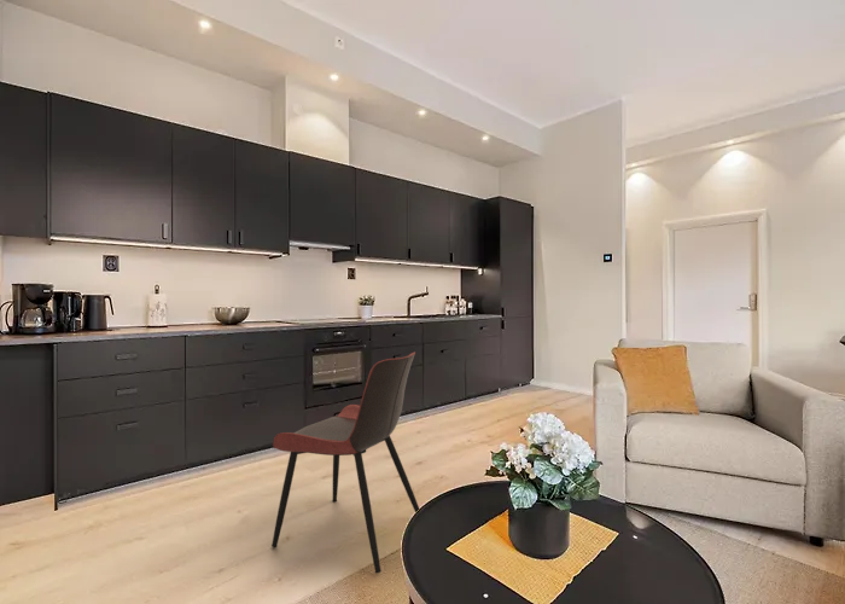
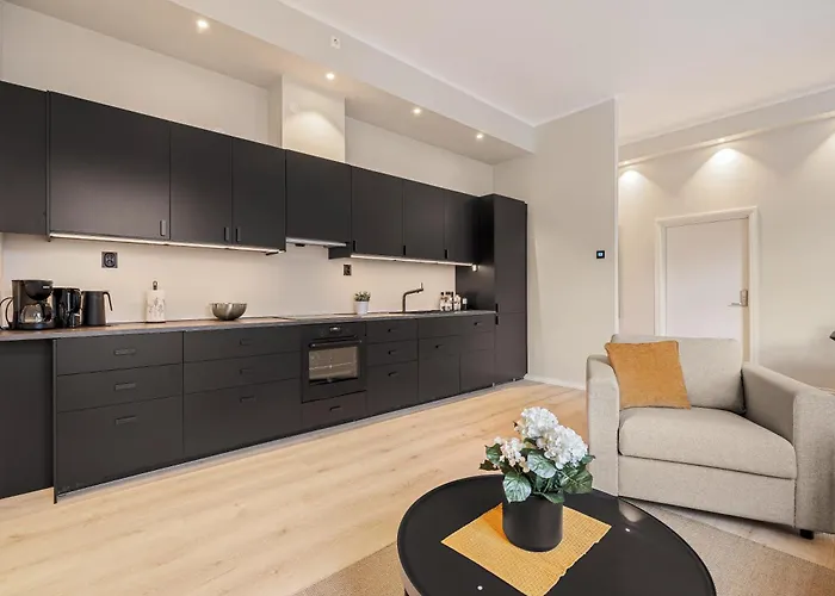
- dining chair (351, 442)
